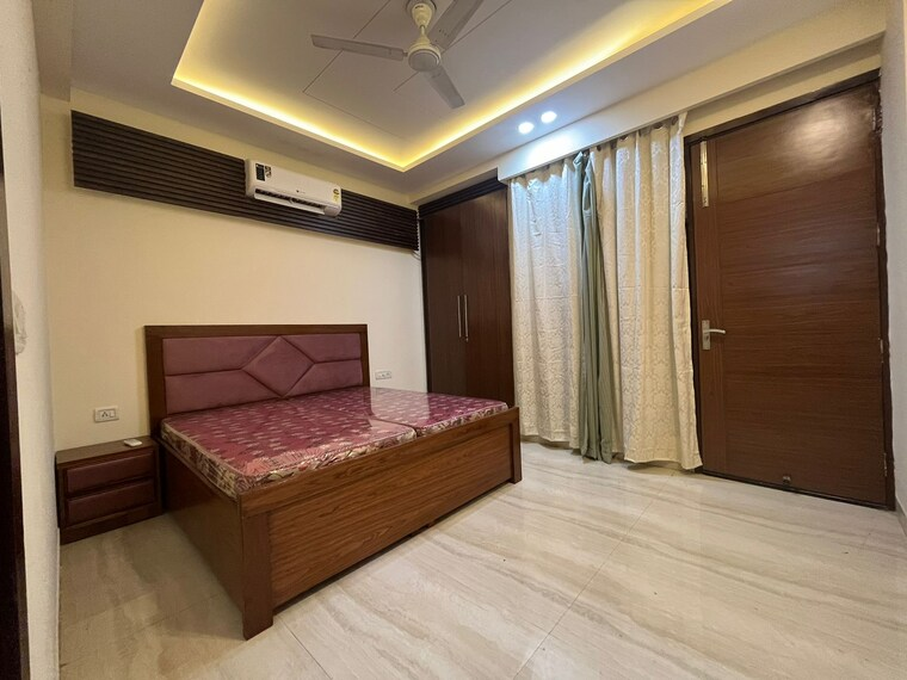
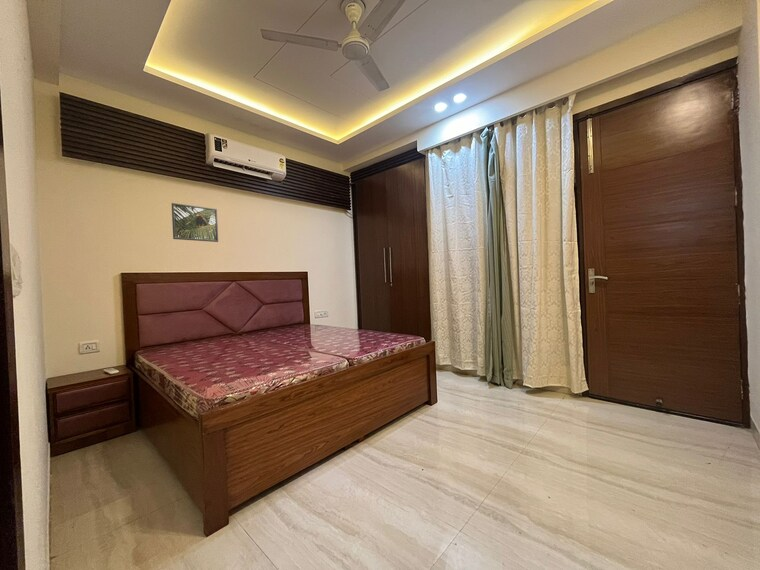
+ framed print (196, 223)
